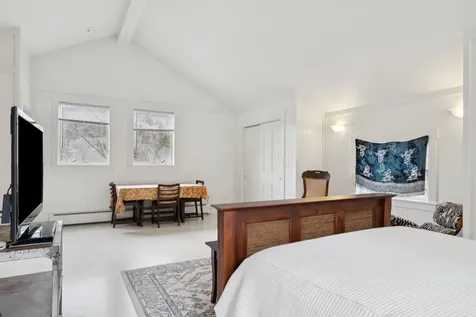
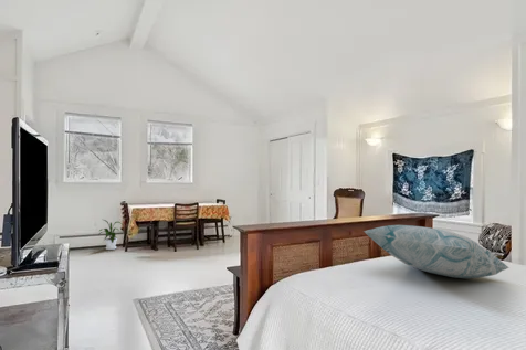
+ decorative pillow (431, 251)
+ house plant (109, 233)
